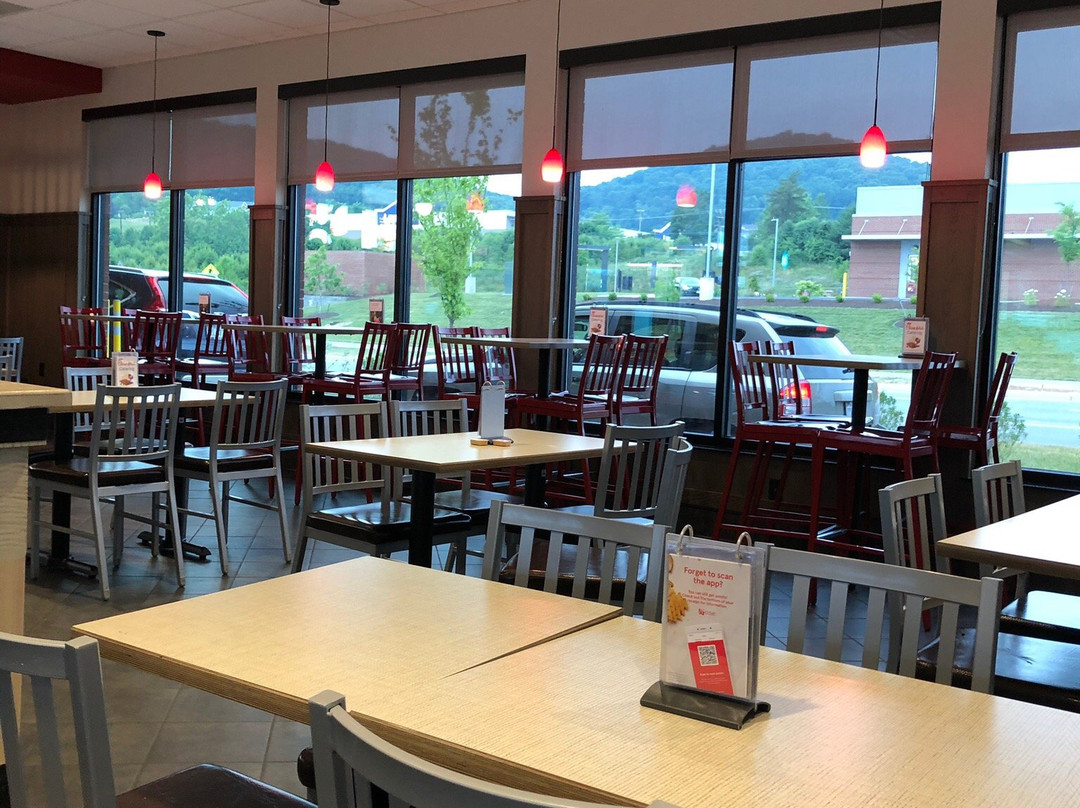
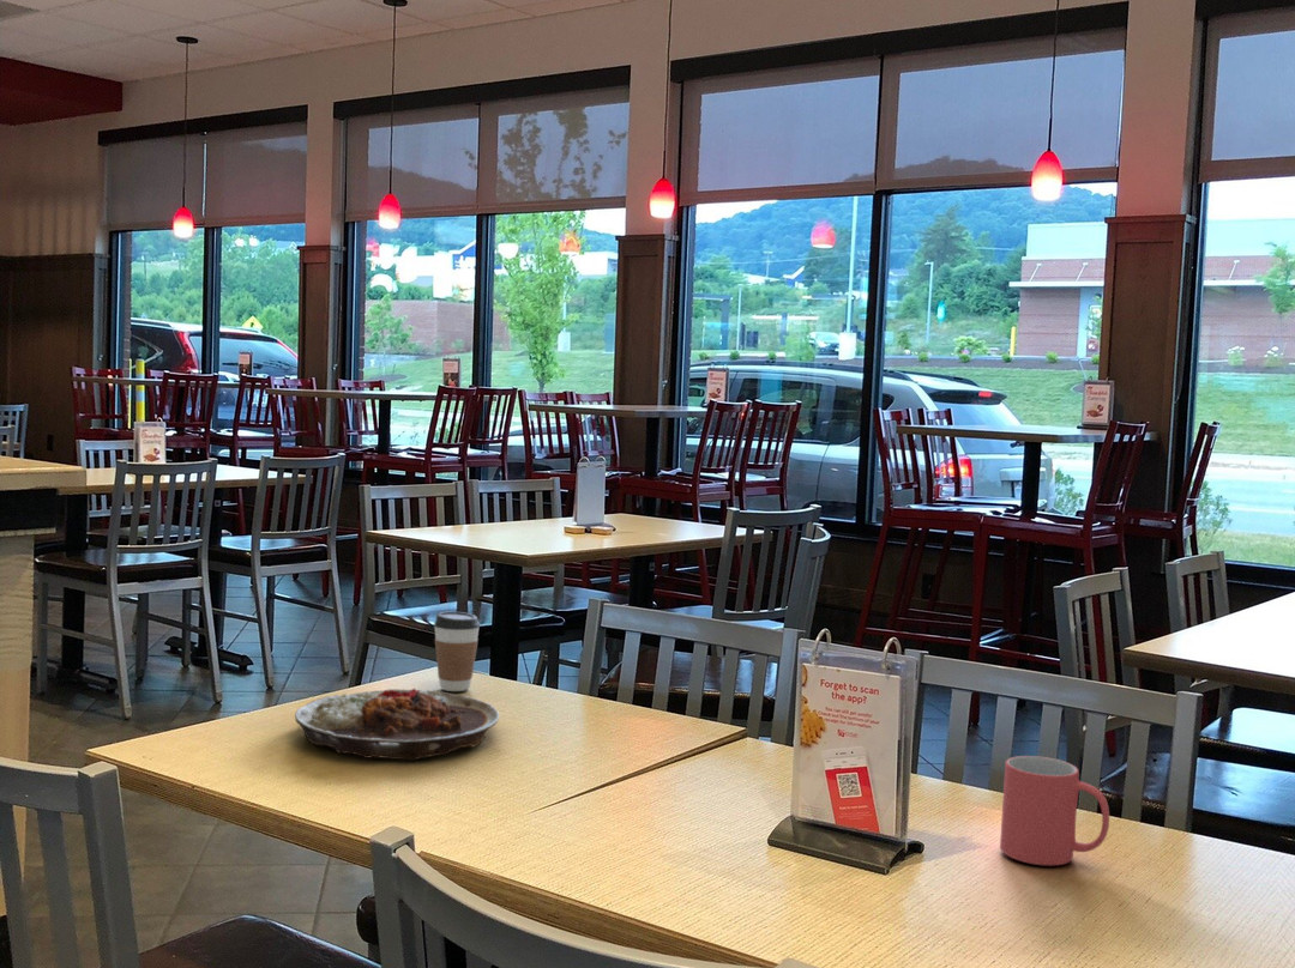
+ plate (397, 714)
+ mug (1055, 812)
+ coffee cup (456, 651)
